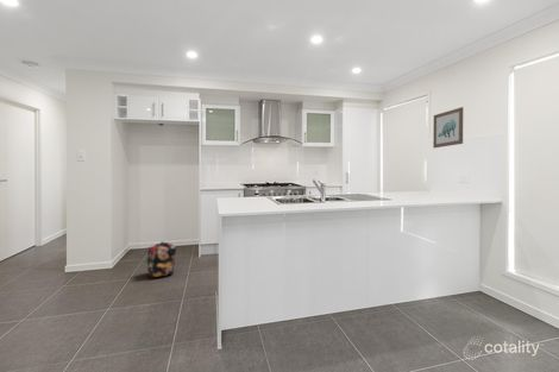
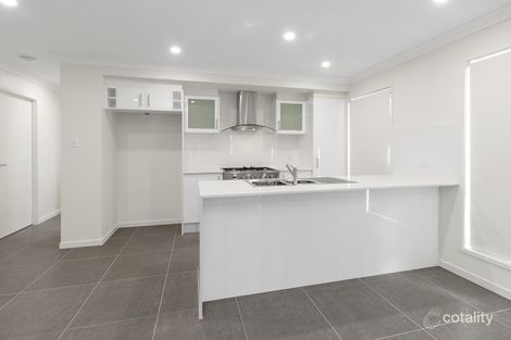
- backpack (161, 258)
- wall art (447, 128)
